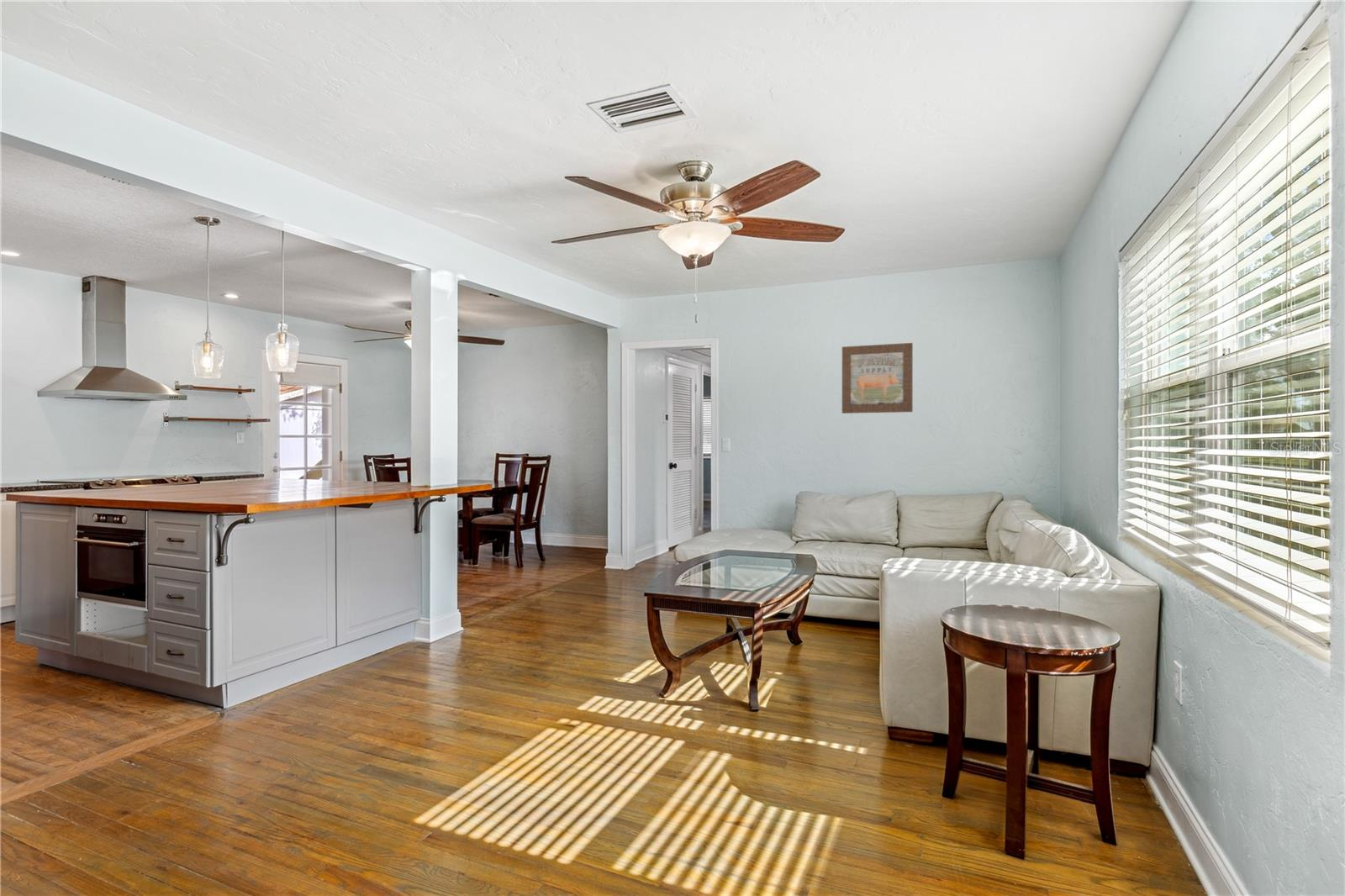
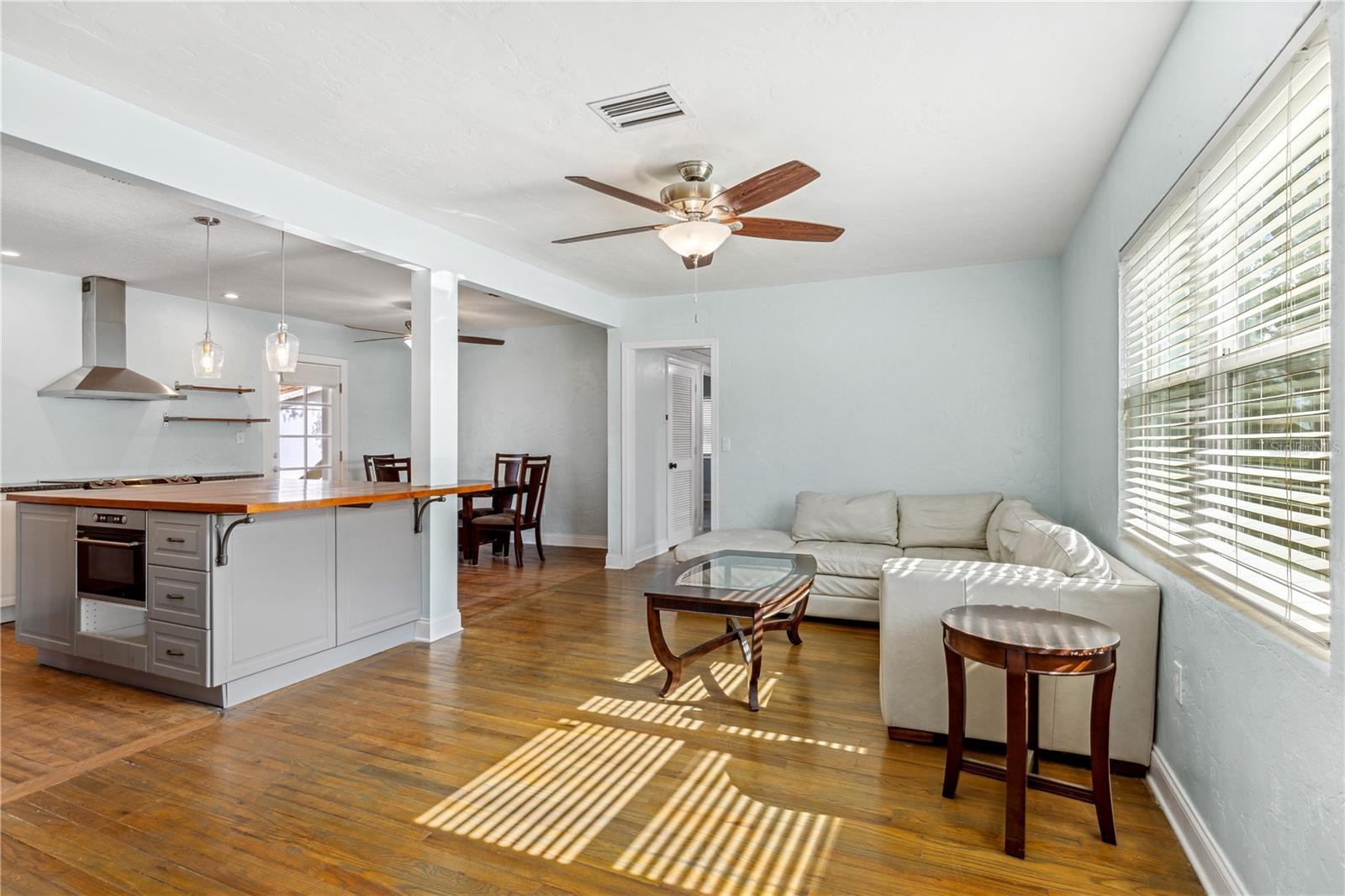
- wall art (876, 378)
